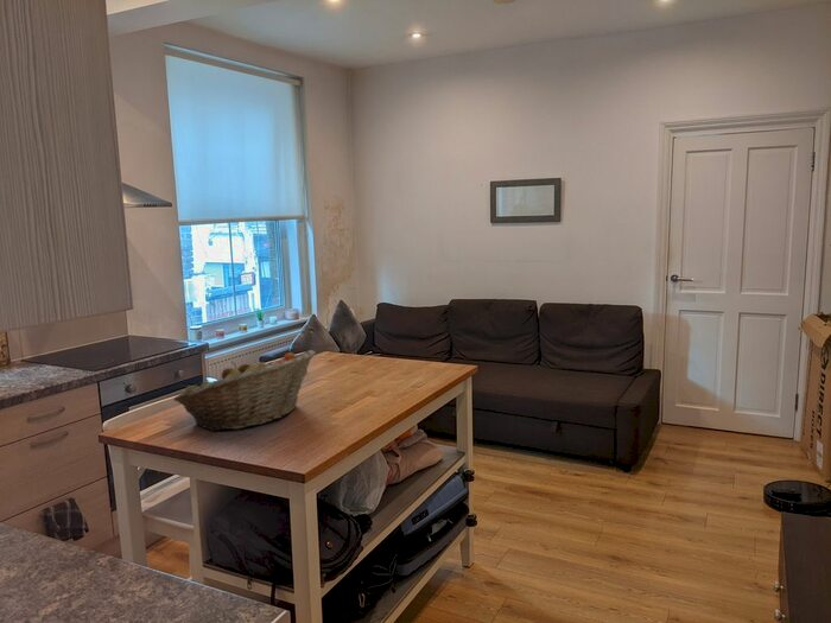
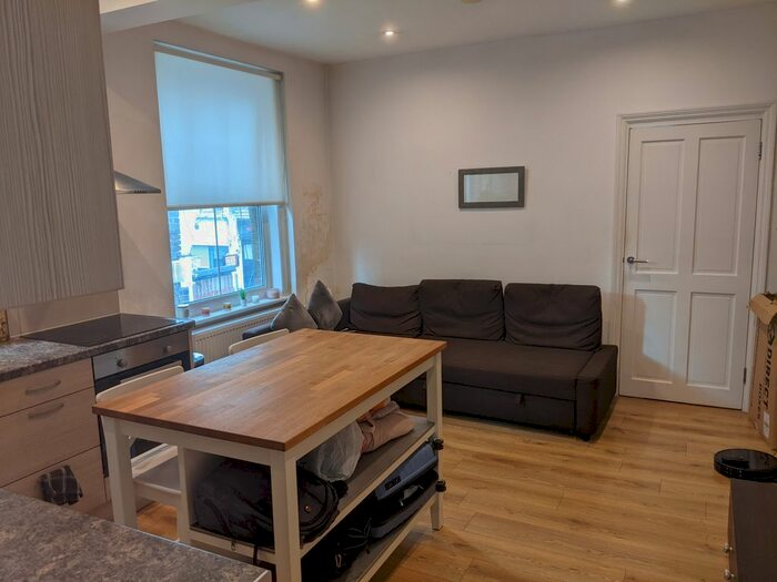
- fruit basket (249, 384)
